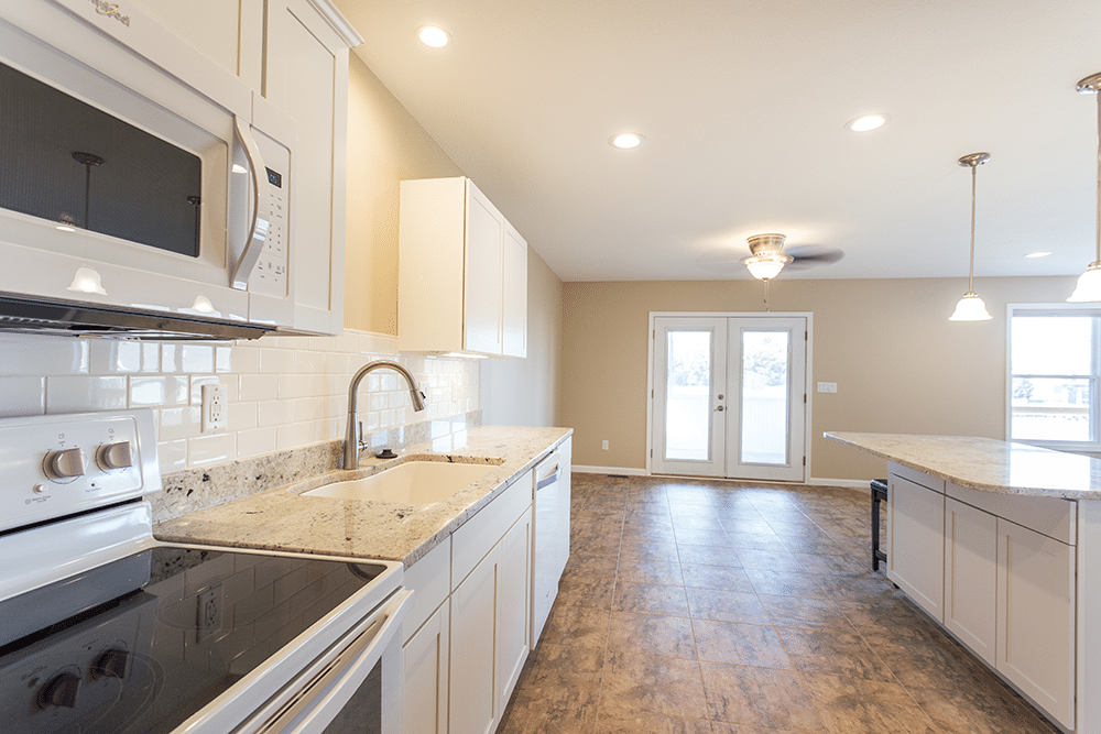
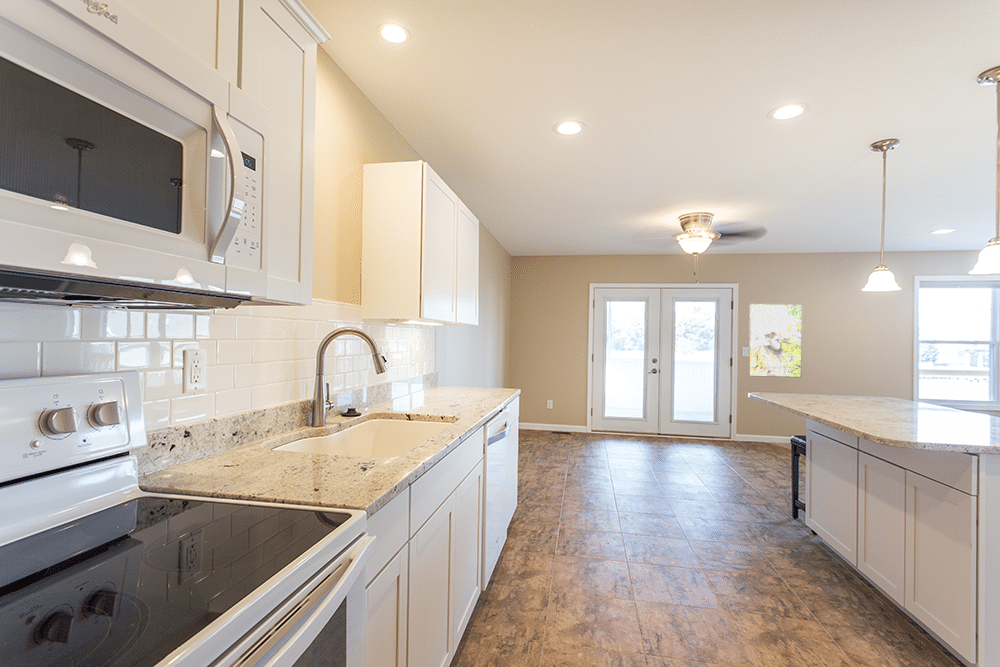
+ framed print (775, 340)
